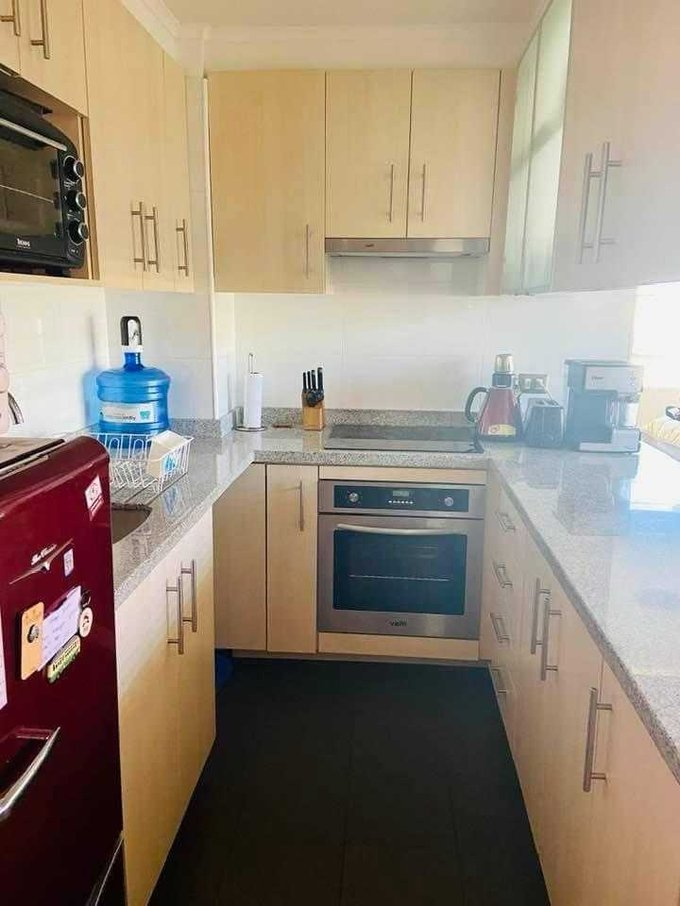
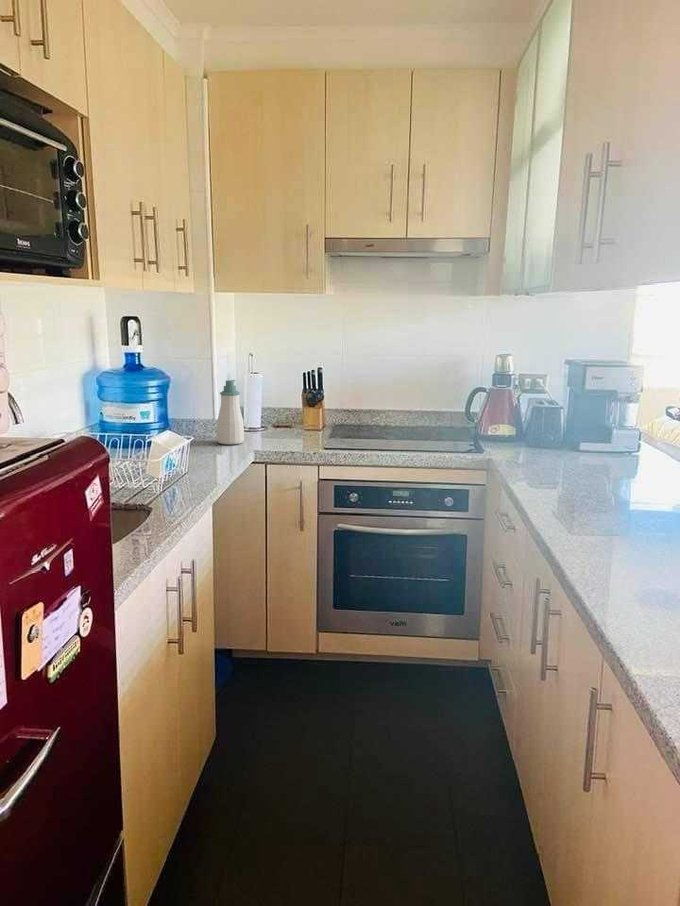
+ soap bottle (230, 411)
